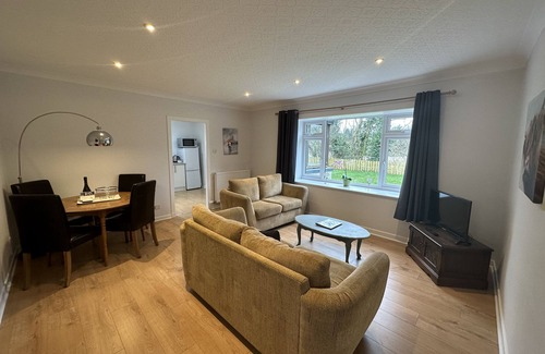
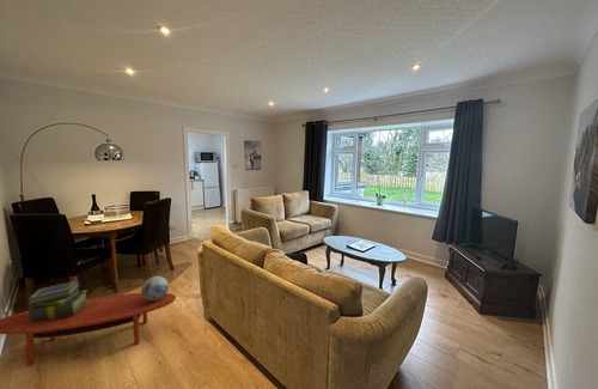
+ stack of books (57, 299)
+ decorative sphere (154, 287)
+ coffee table (93, 324)
